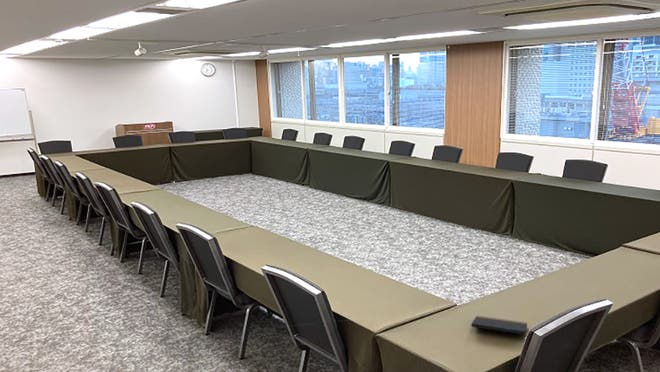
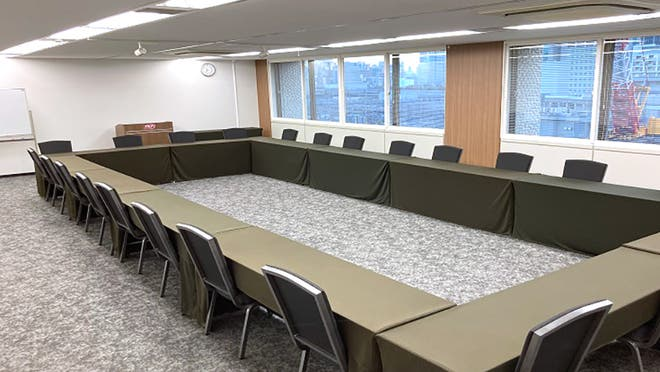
- notepad (499, 324)
